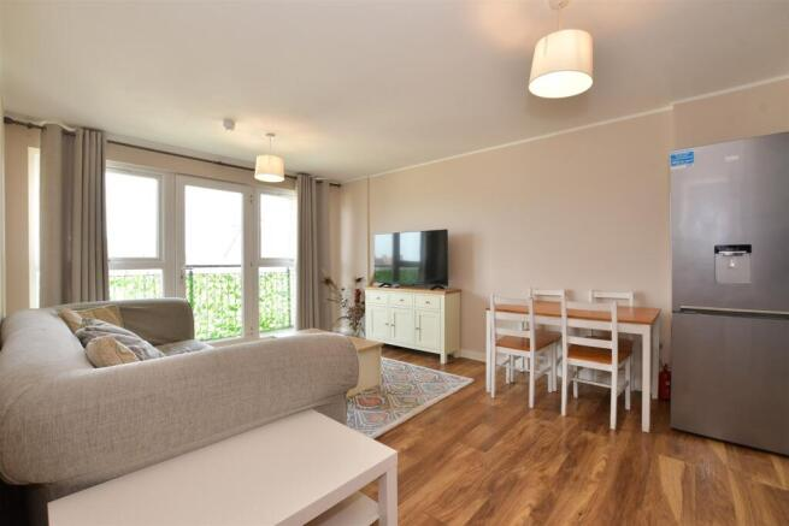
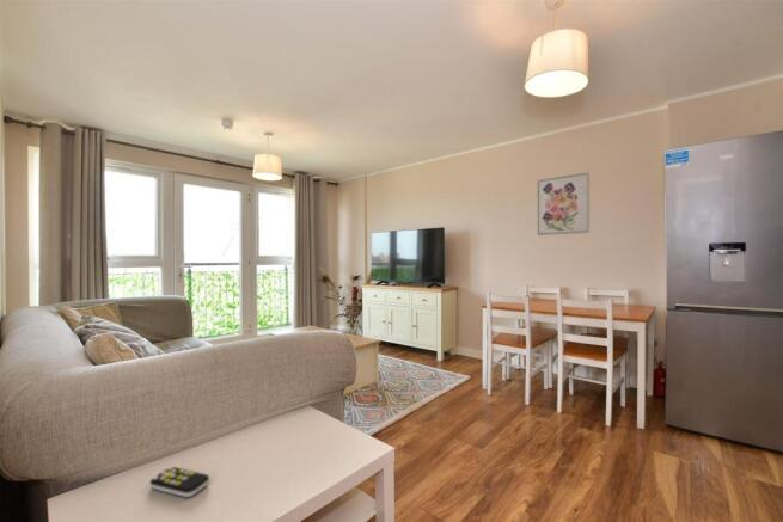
+ remote control (179, 480)
+ wall art (562, 204)
